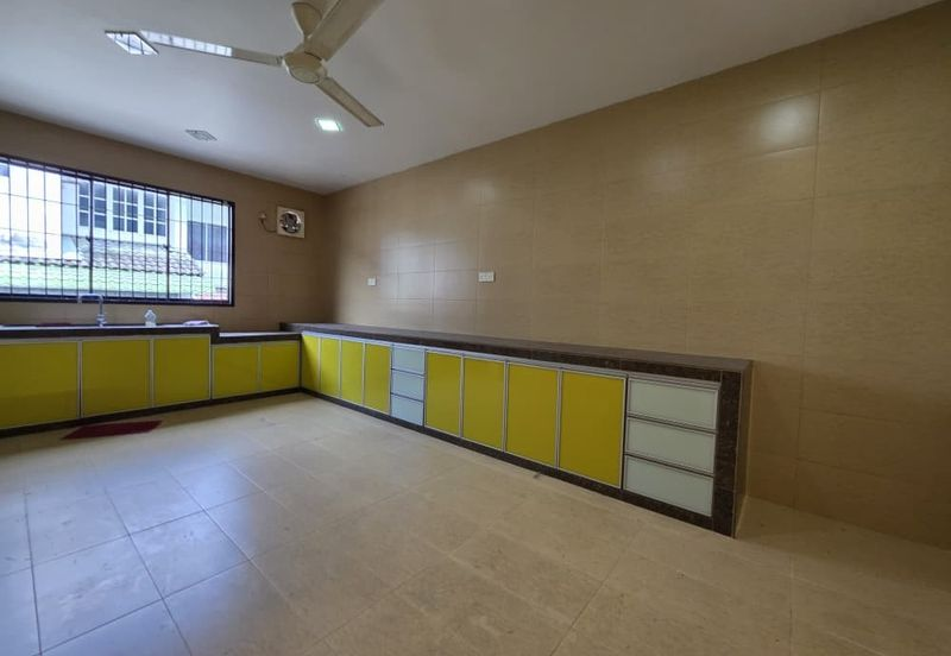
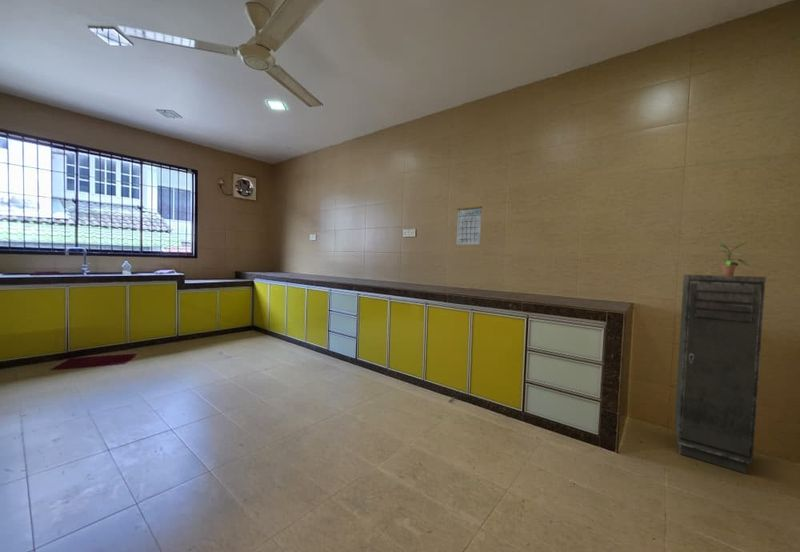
+ calendar (468, 221)
+ potted plant (728, 256)
+ storage cabinet (713, 364)
